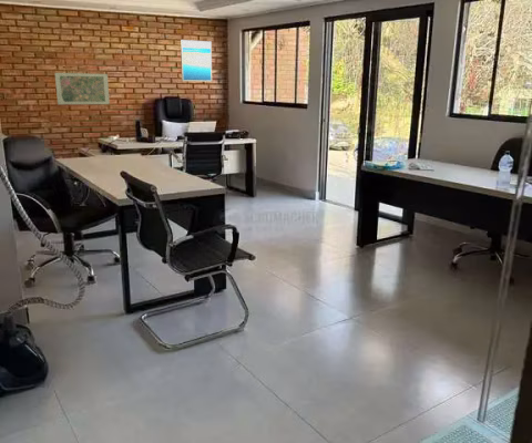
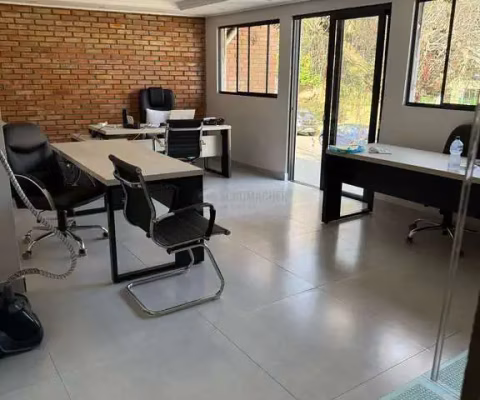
- wall art (196, 61)
- road map (82, 89)
